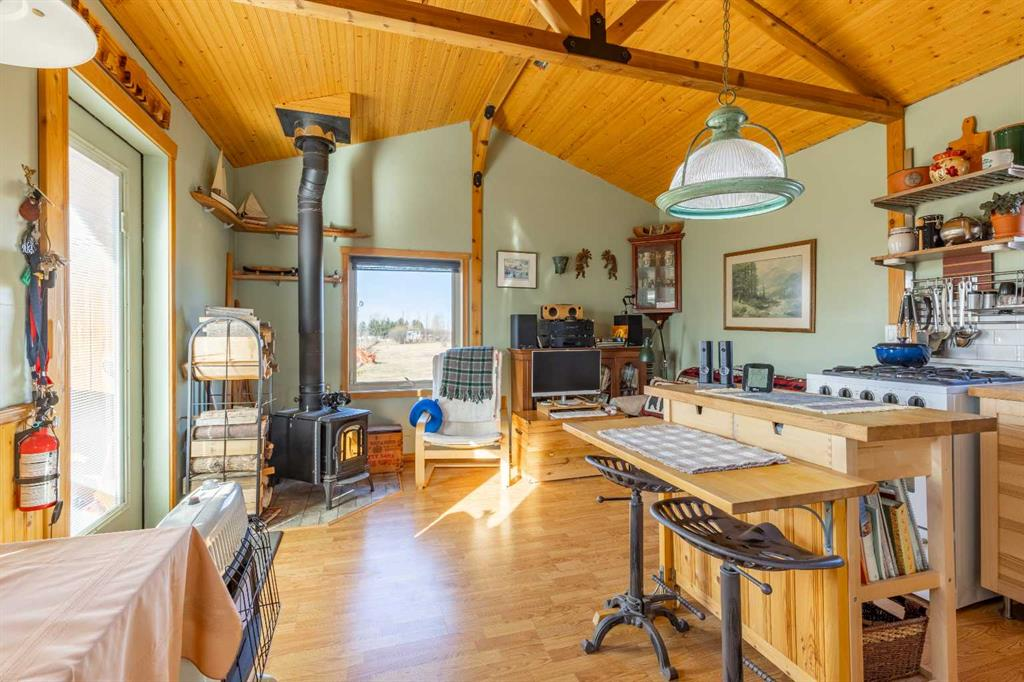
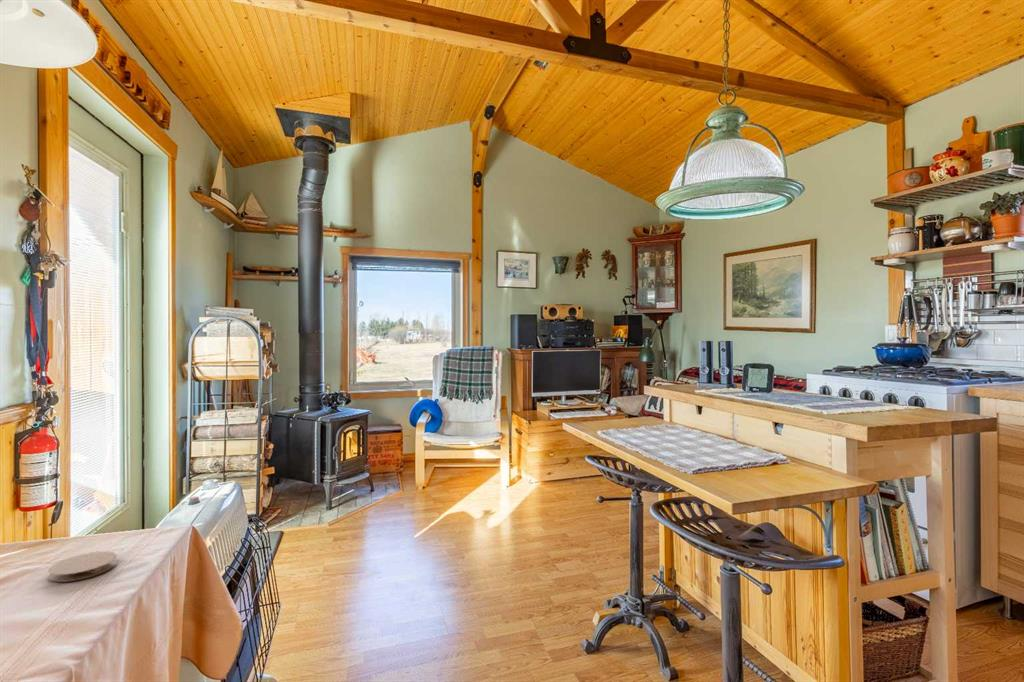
+ coaster (83, 565)
